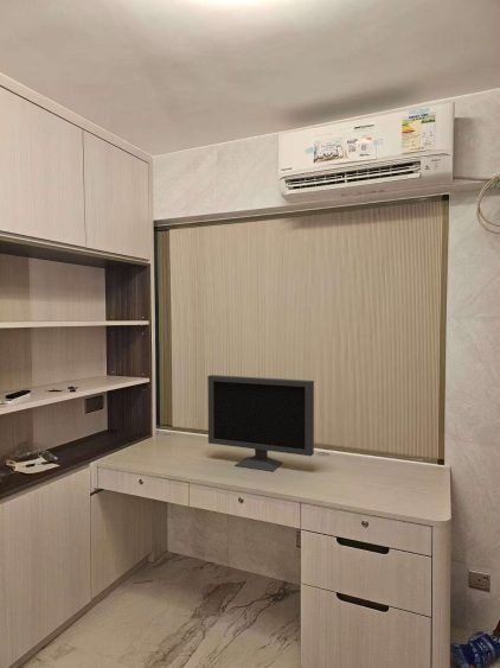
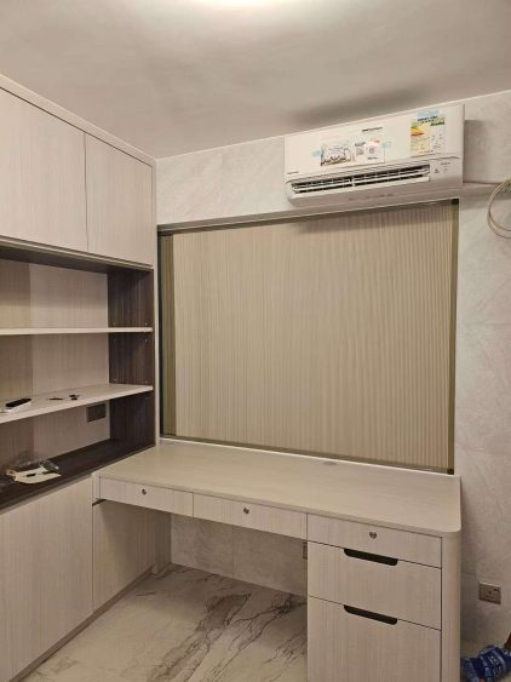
- monitor (258, 421)
